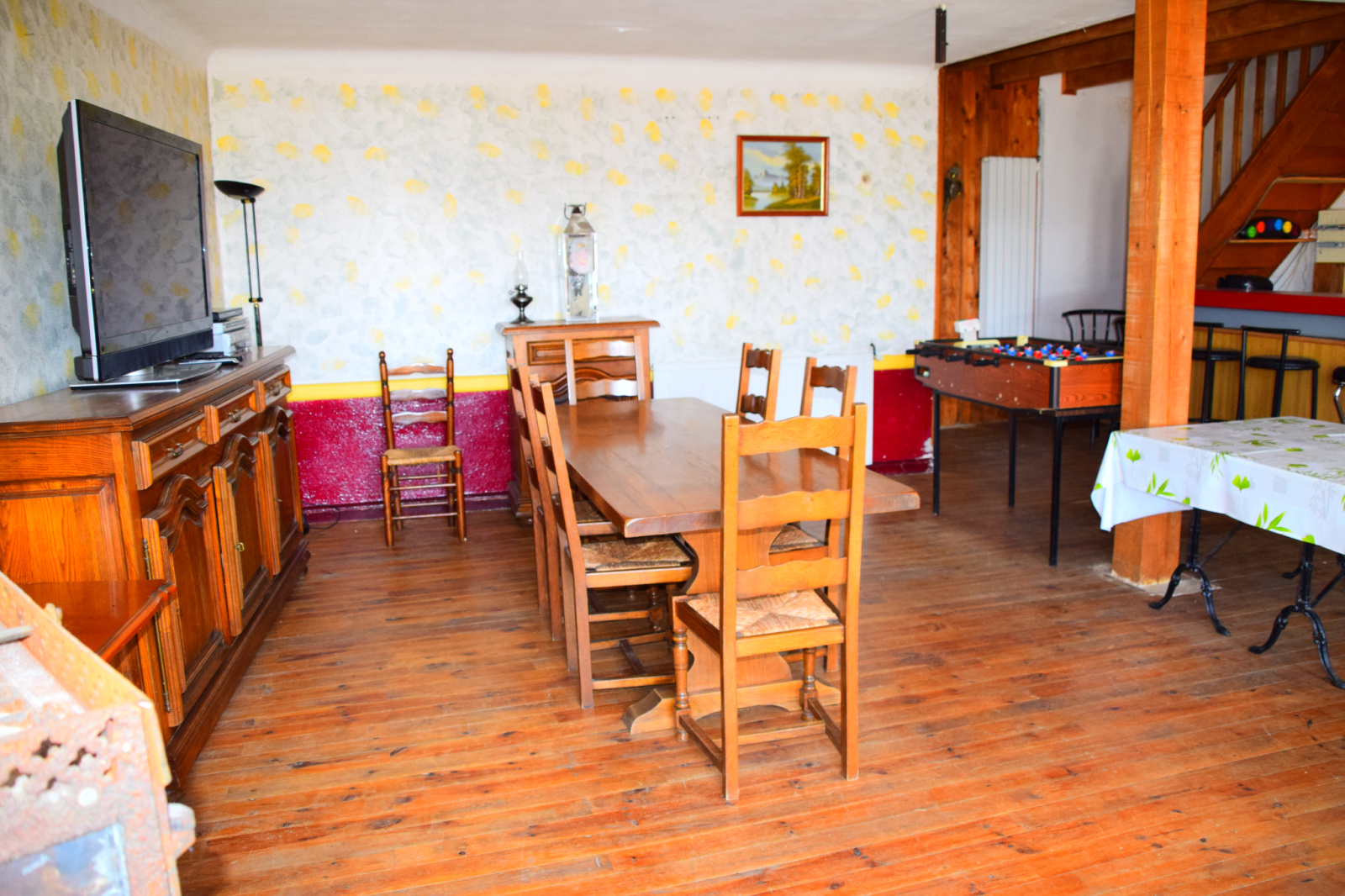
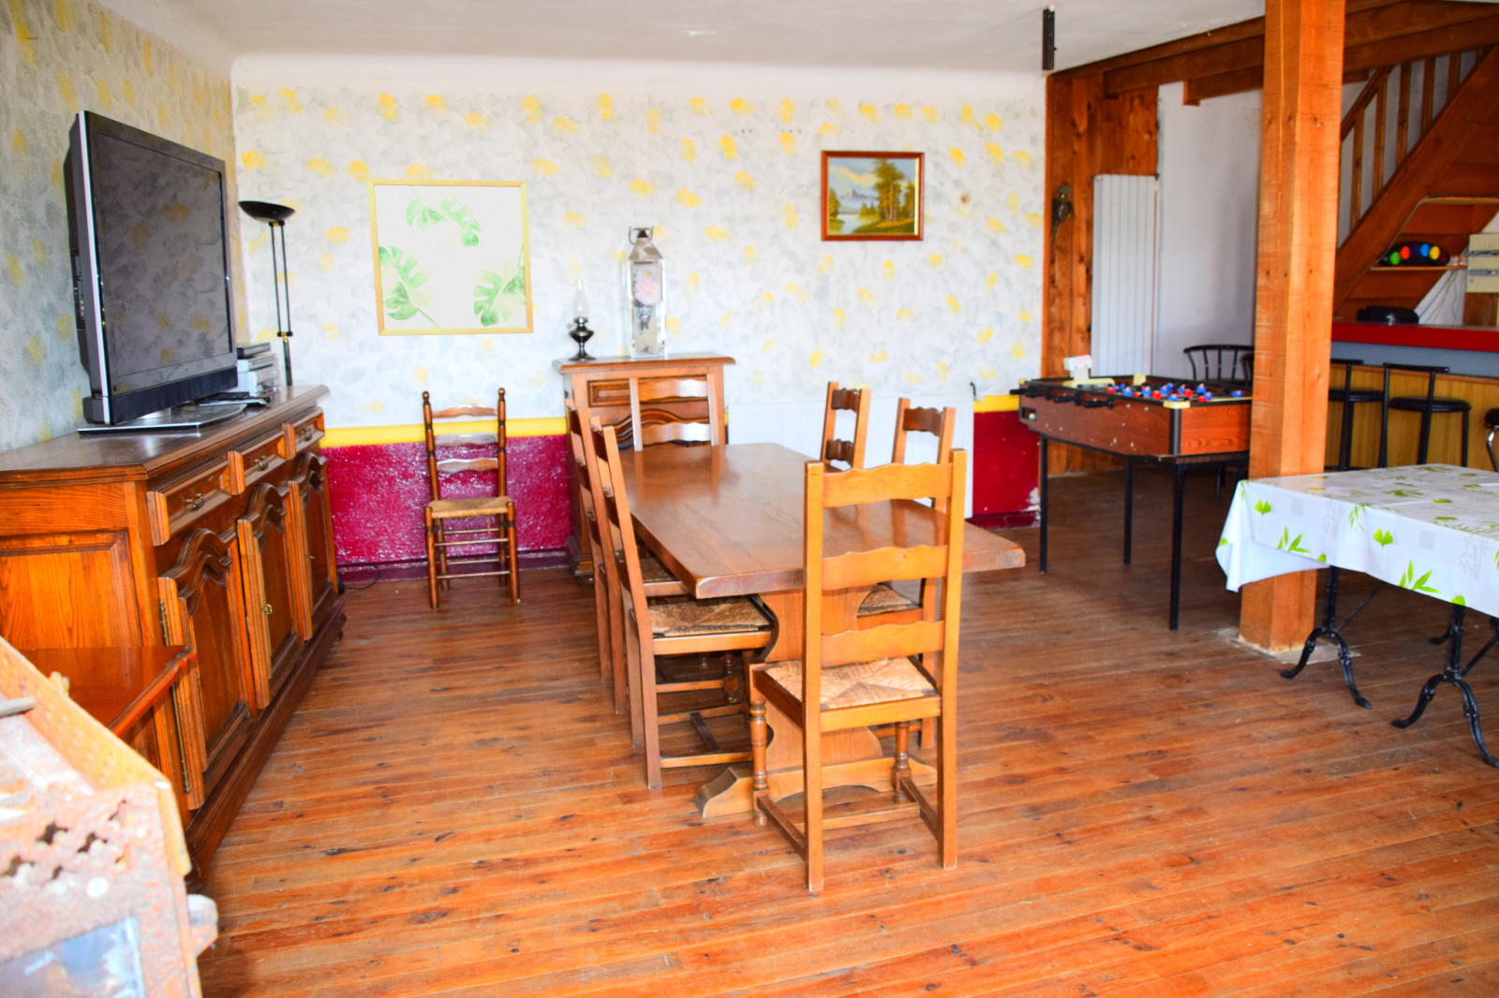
+ wall art (452, 257)
